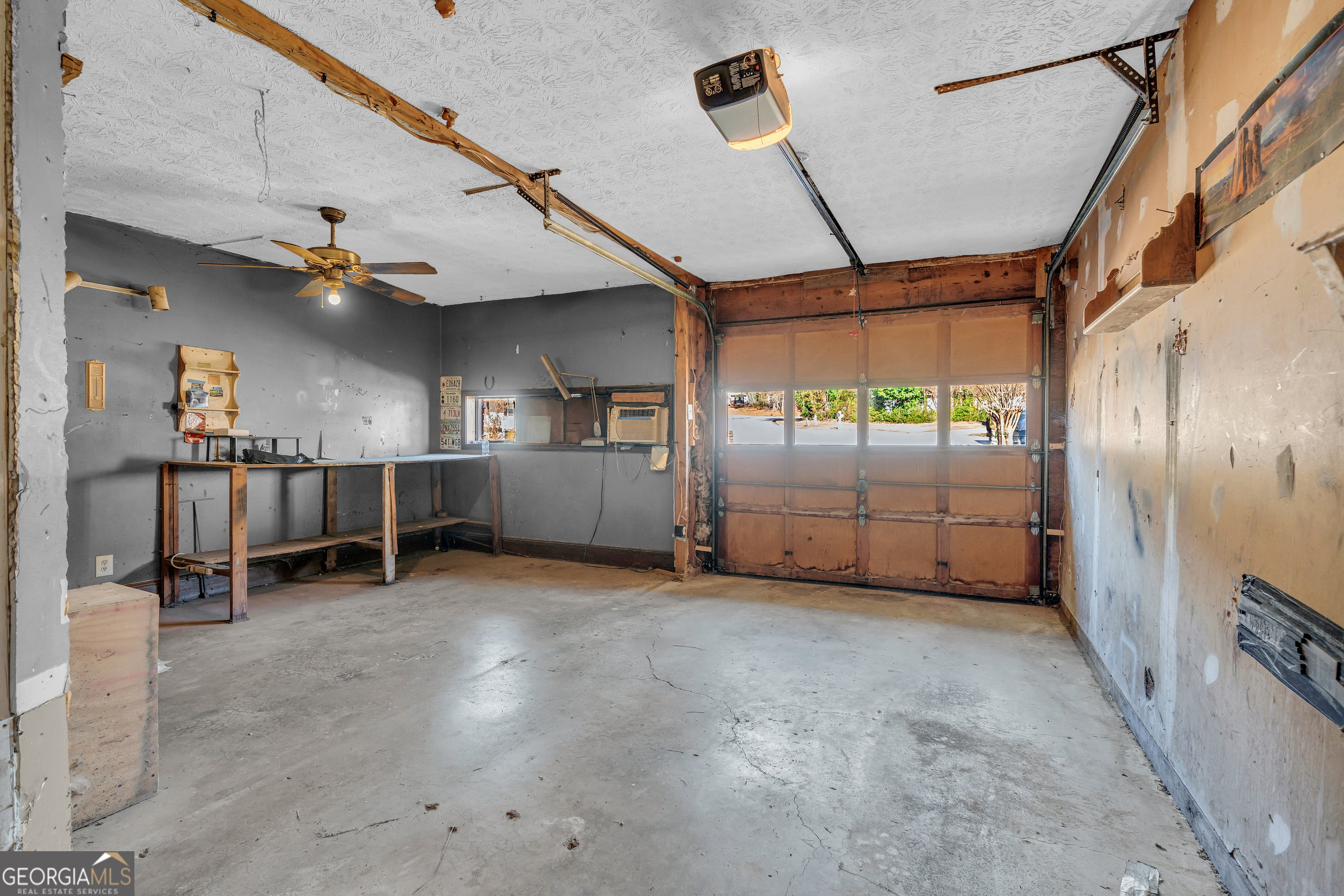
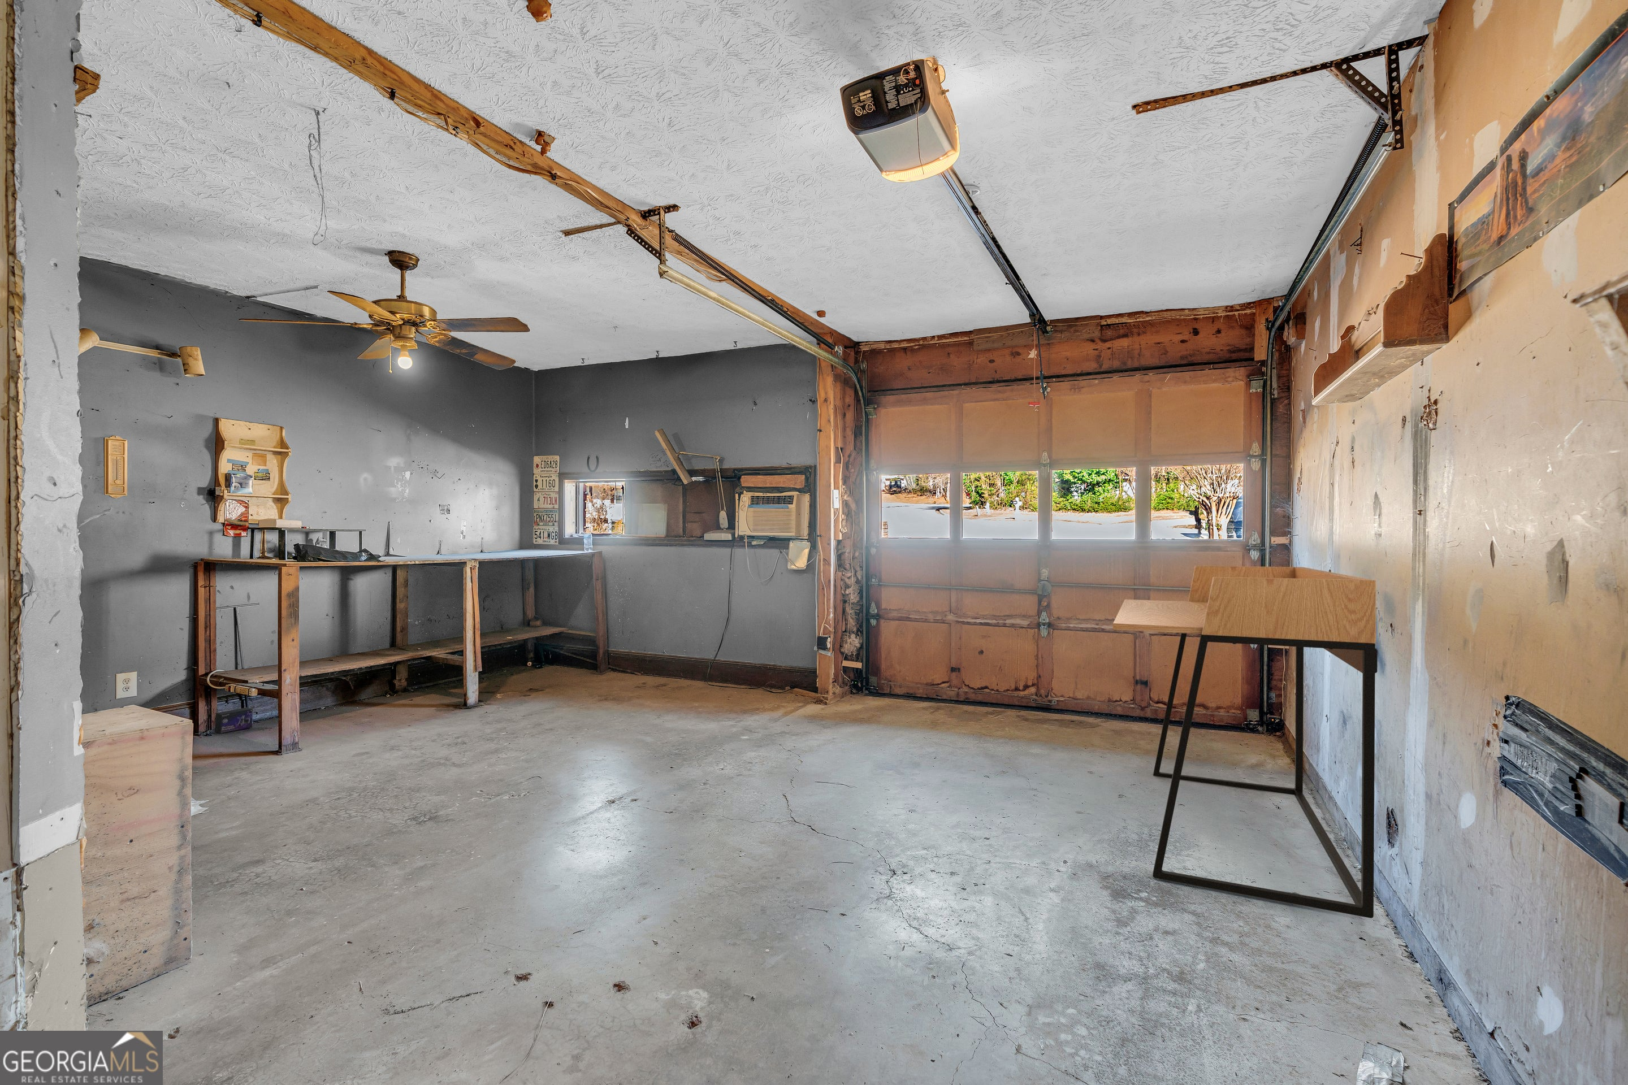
+ desk (1197, 695)
+ box (234, 721)
